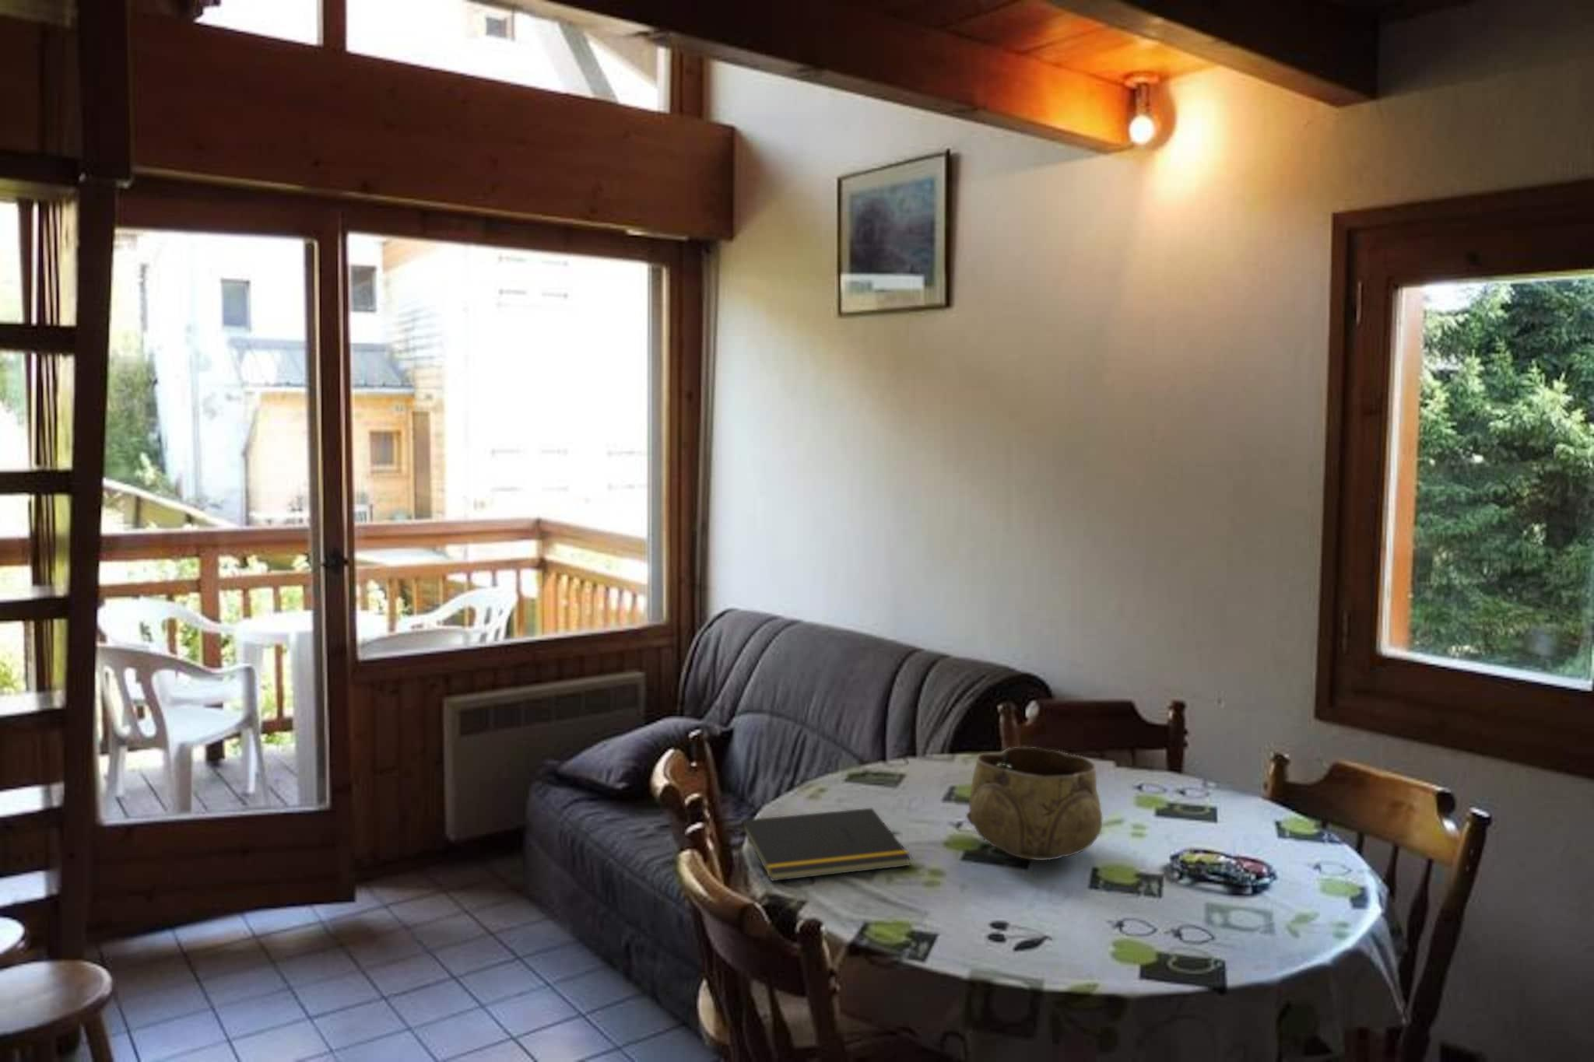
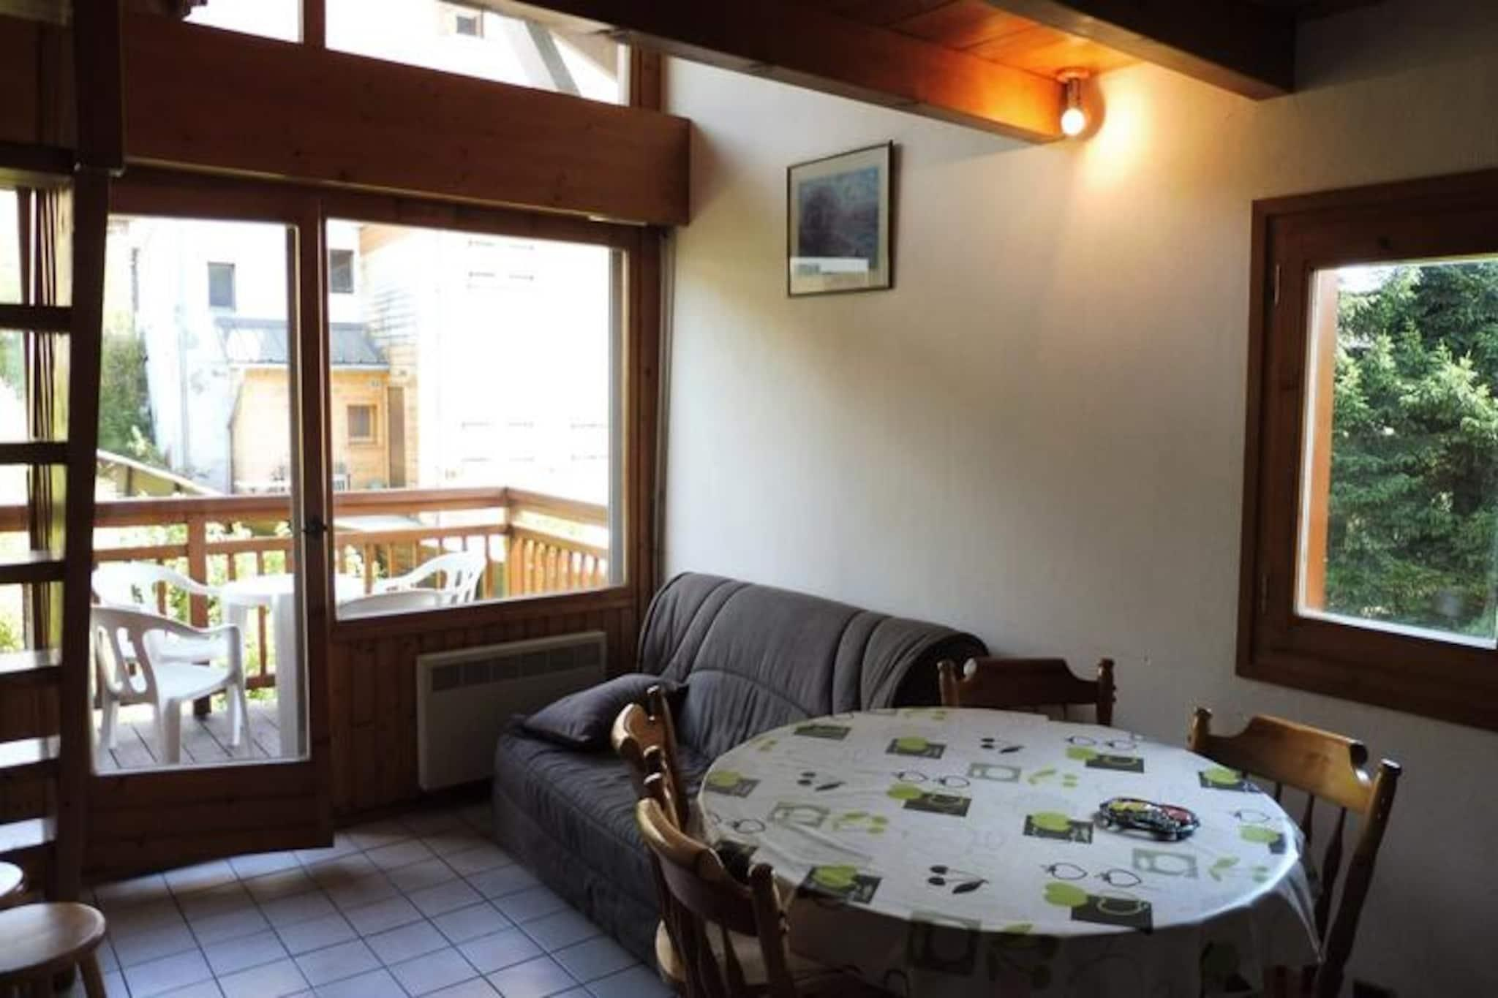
- notepad (824, 842)
- decorative bowl (1036, 805)
